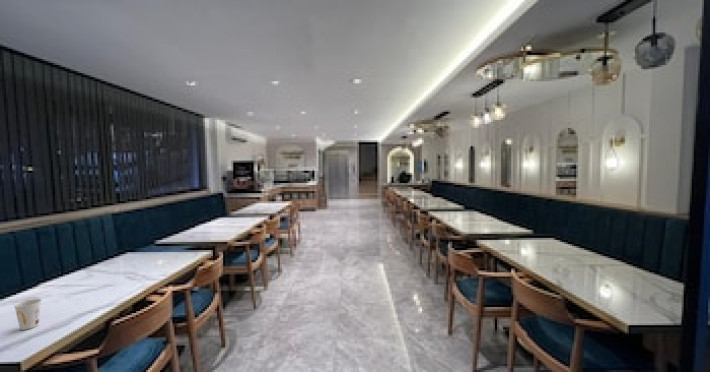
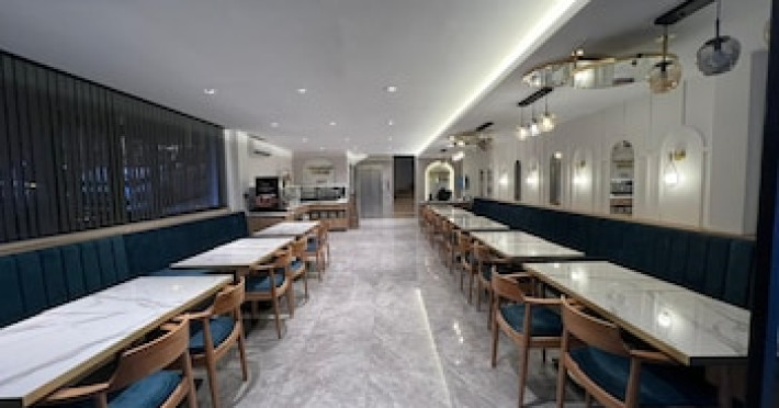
- cup (28, 314)
